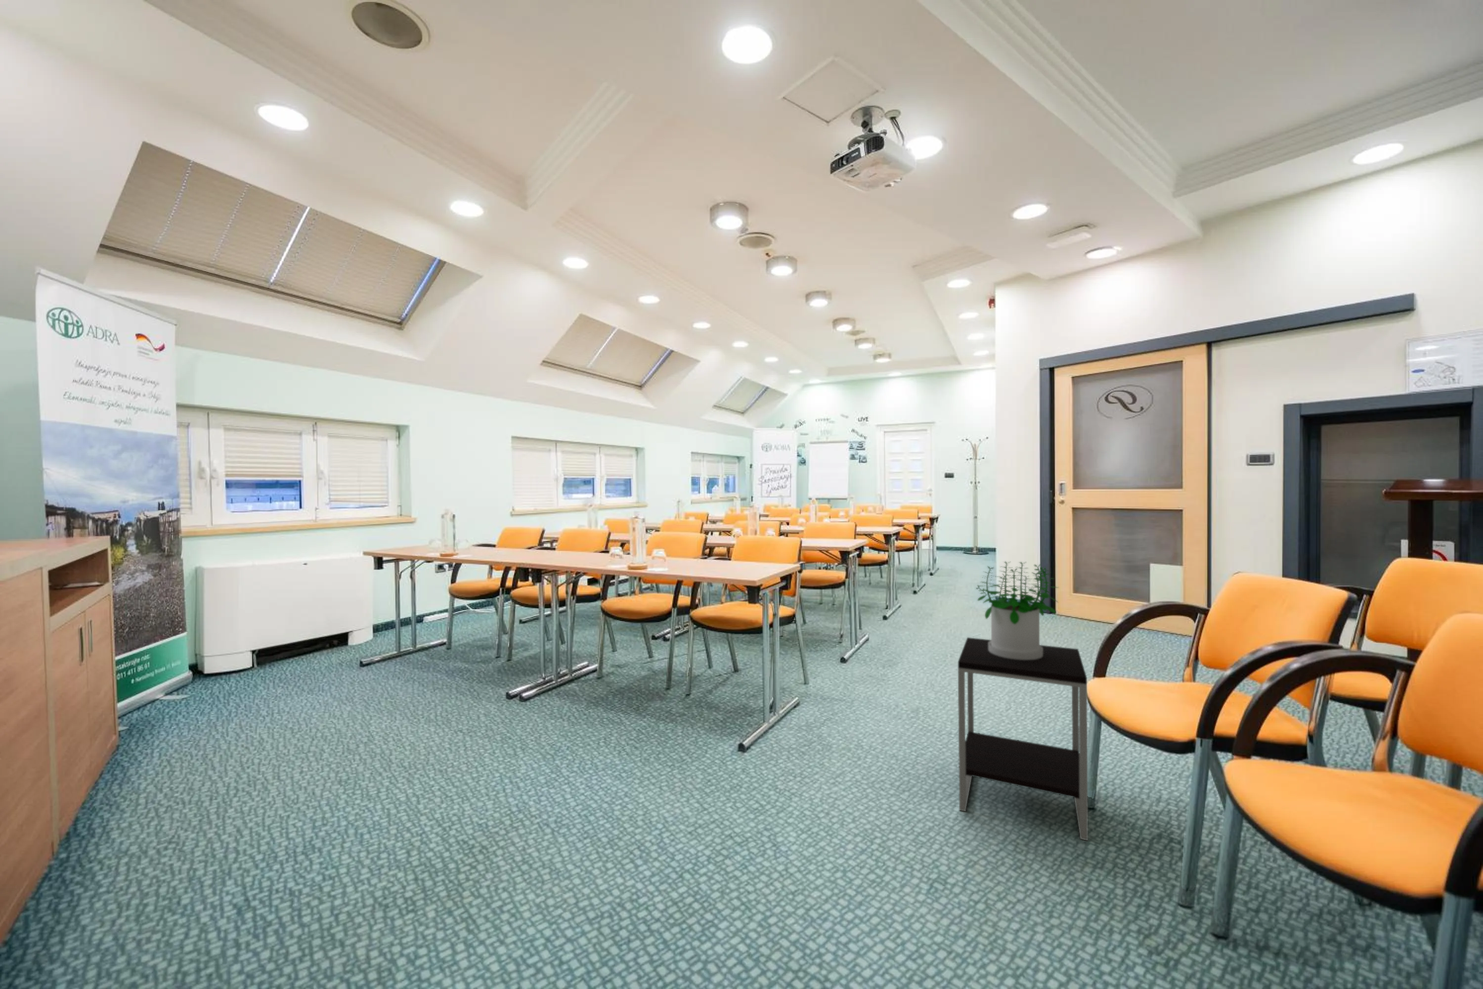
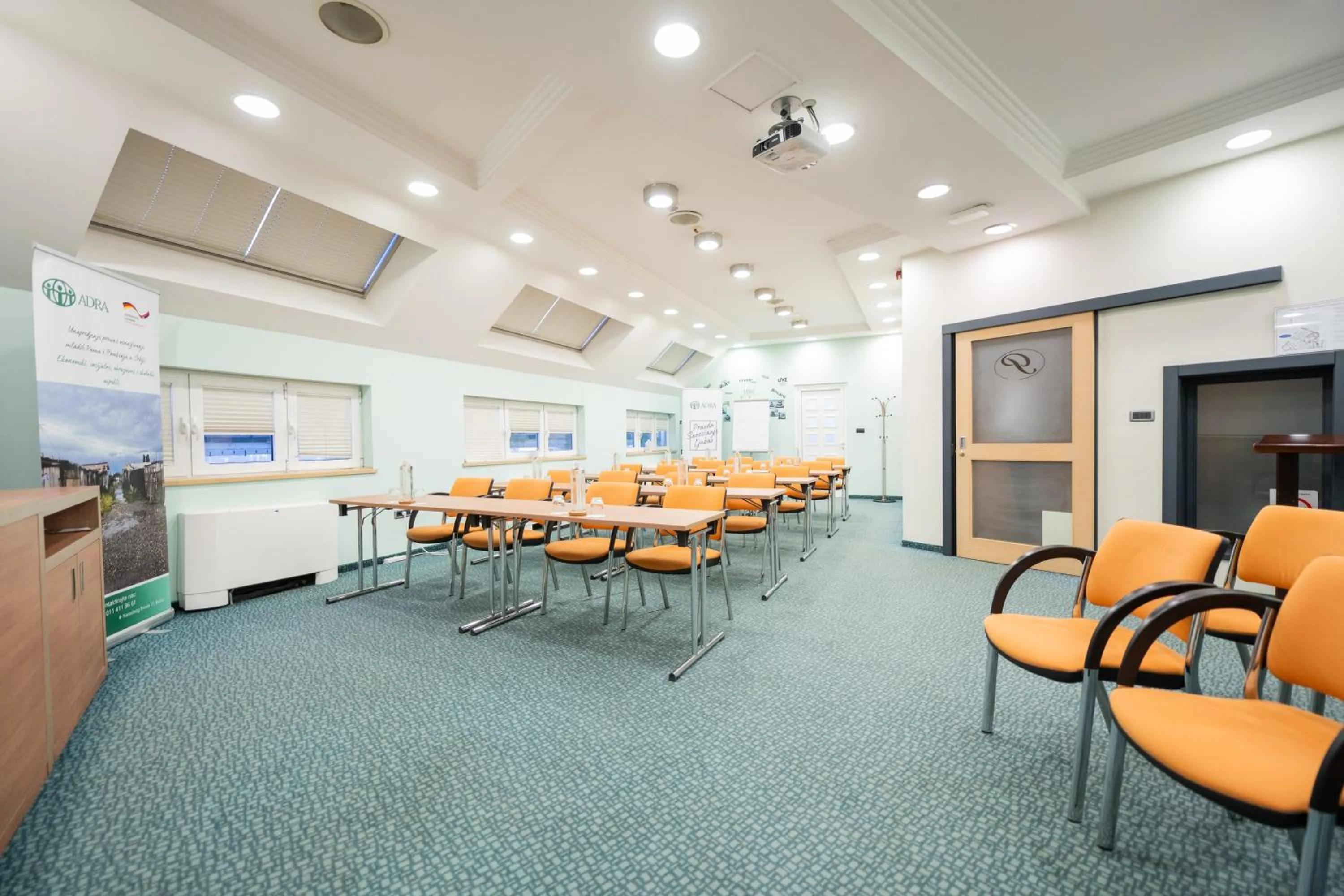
- side table (1017, 740)
- potted plant (1020, 607)
